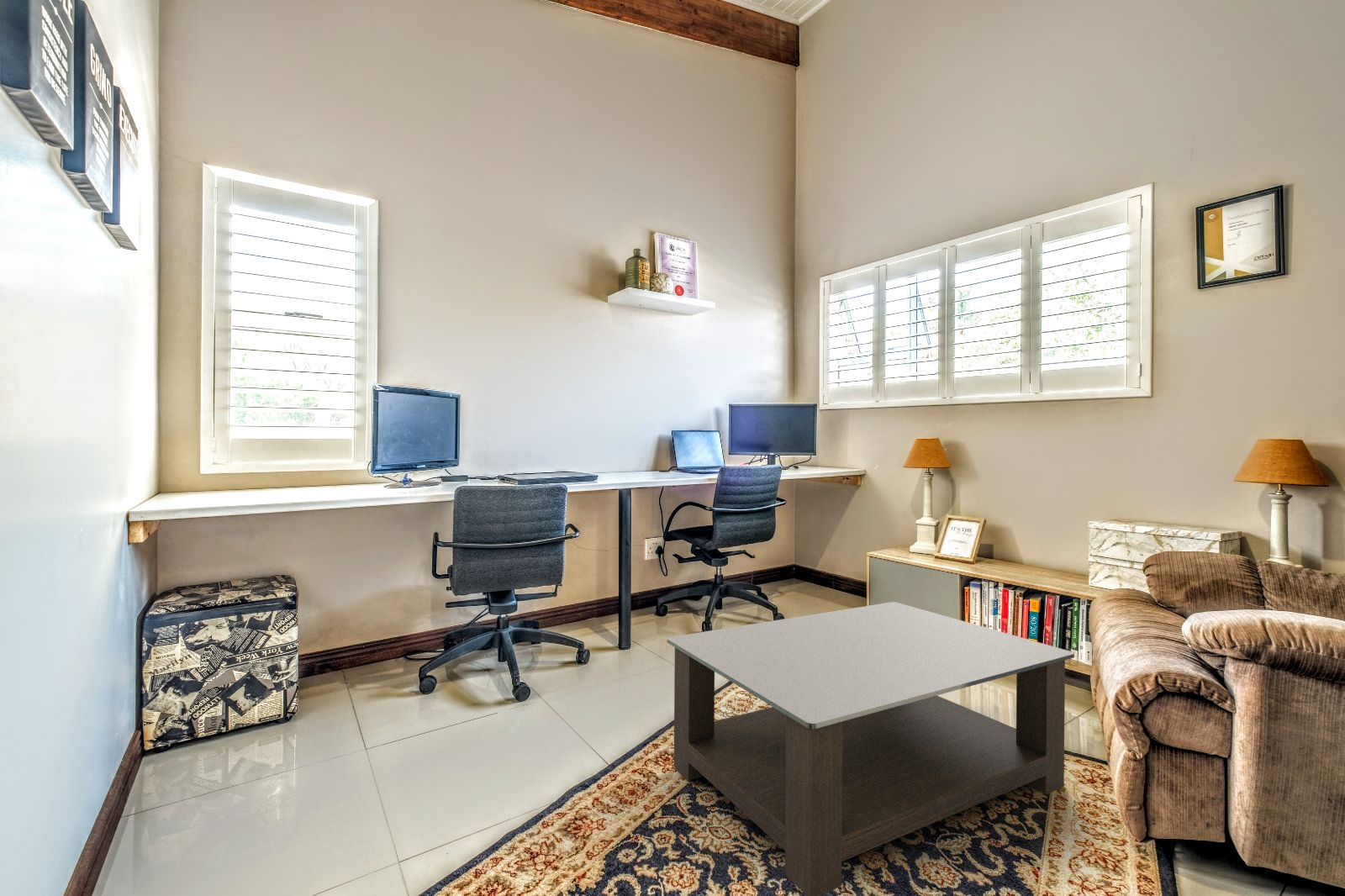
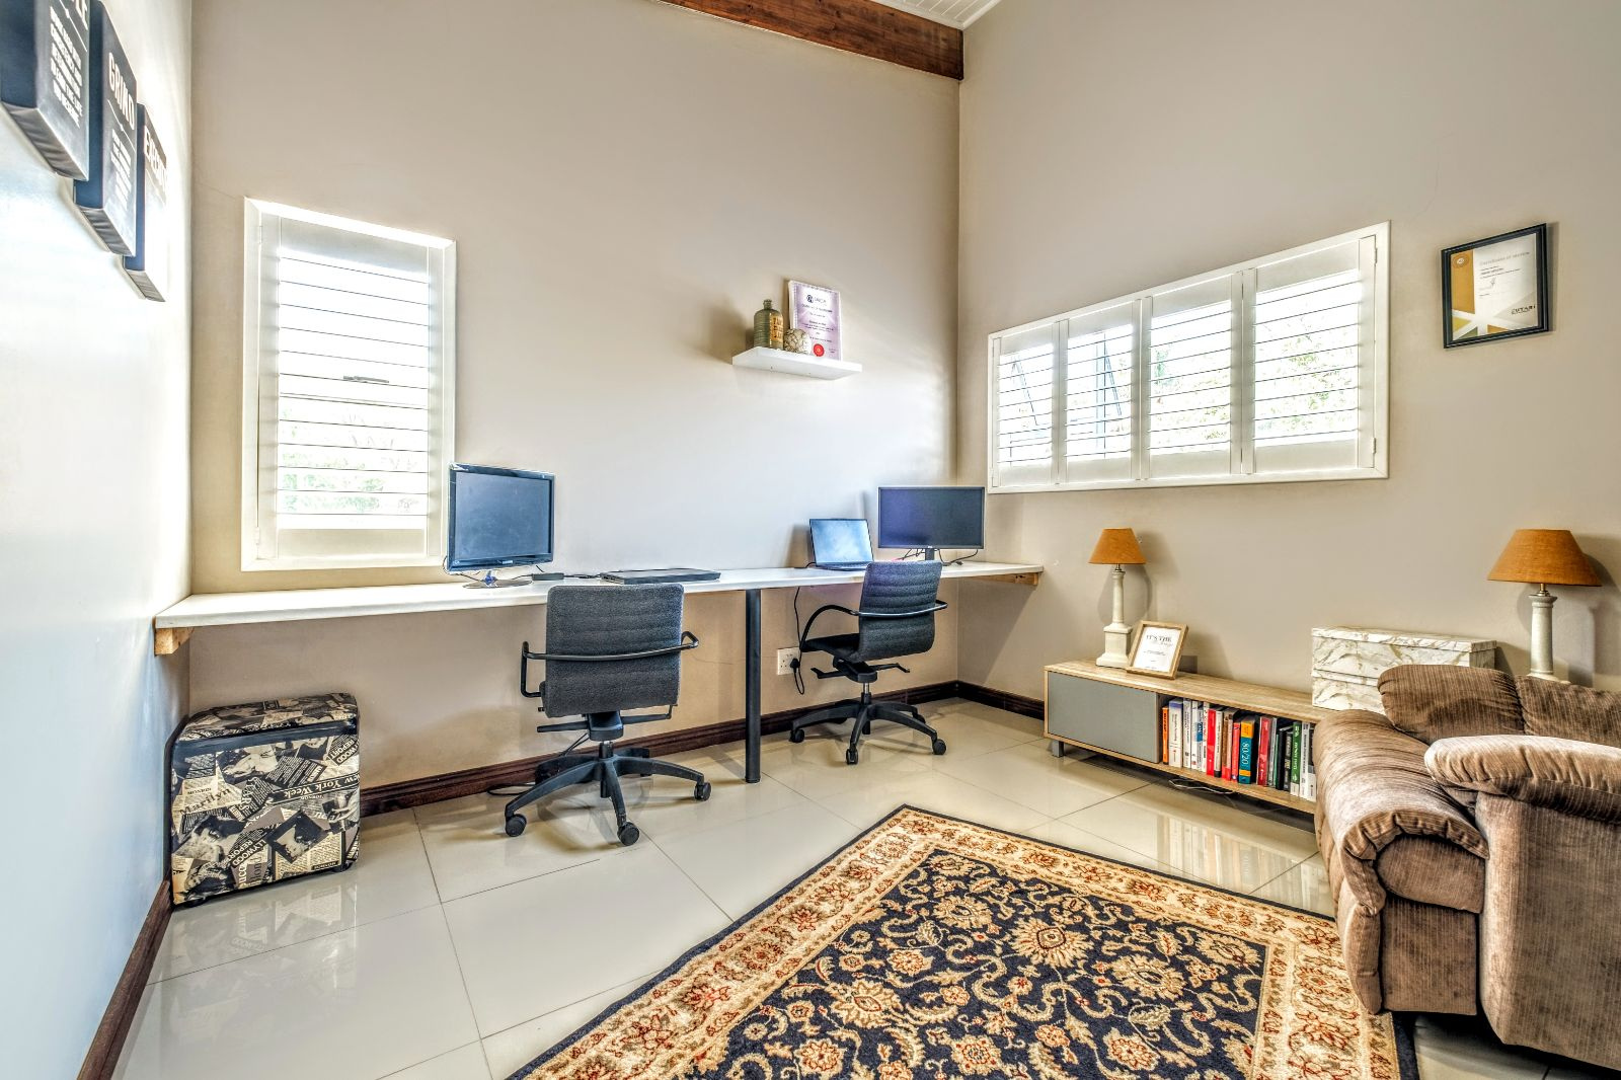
- coffee table (864, 710)
